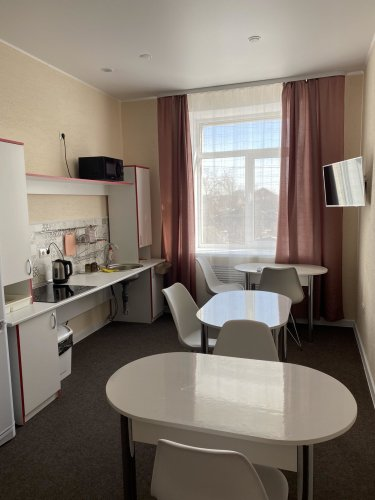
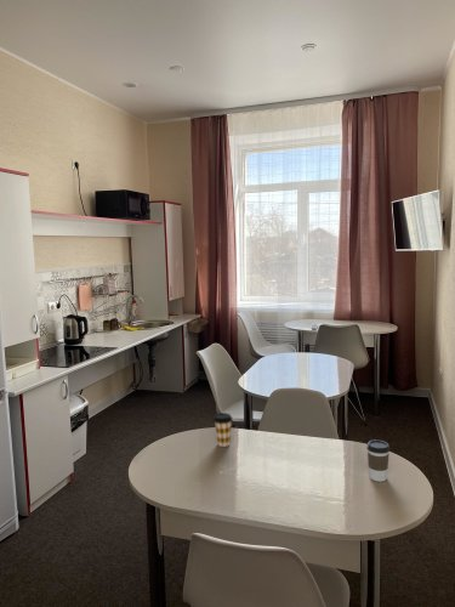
+ coffee cup (377, 460)
+ coffee cup (223, 430)
